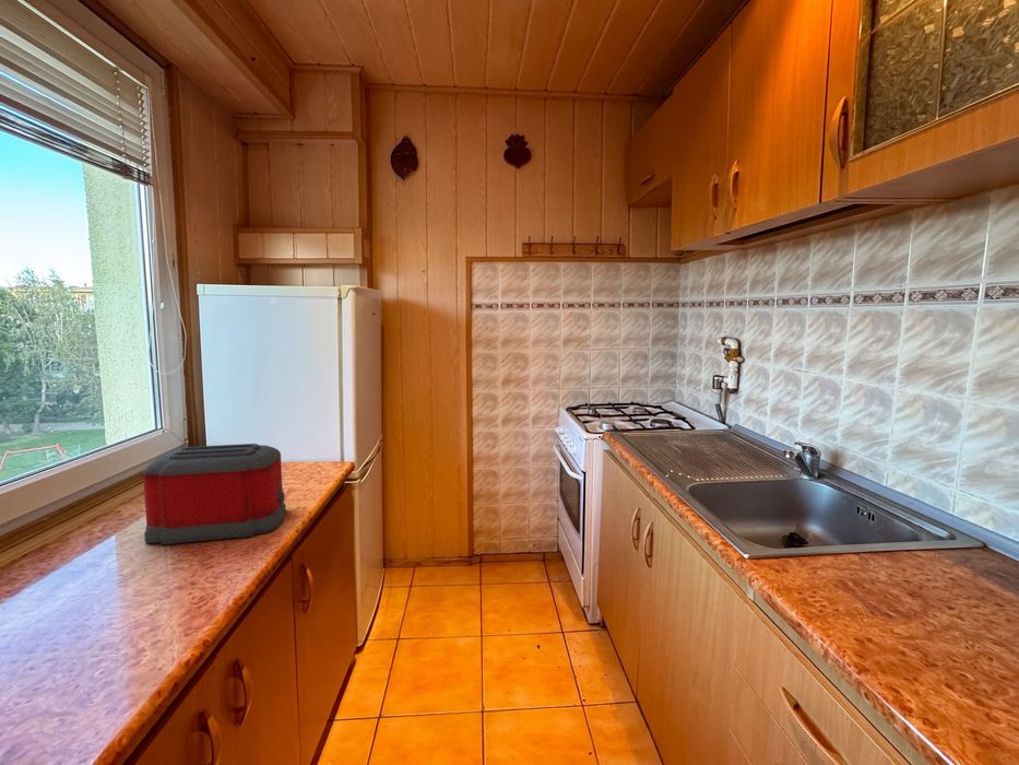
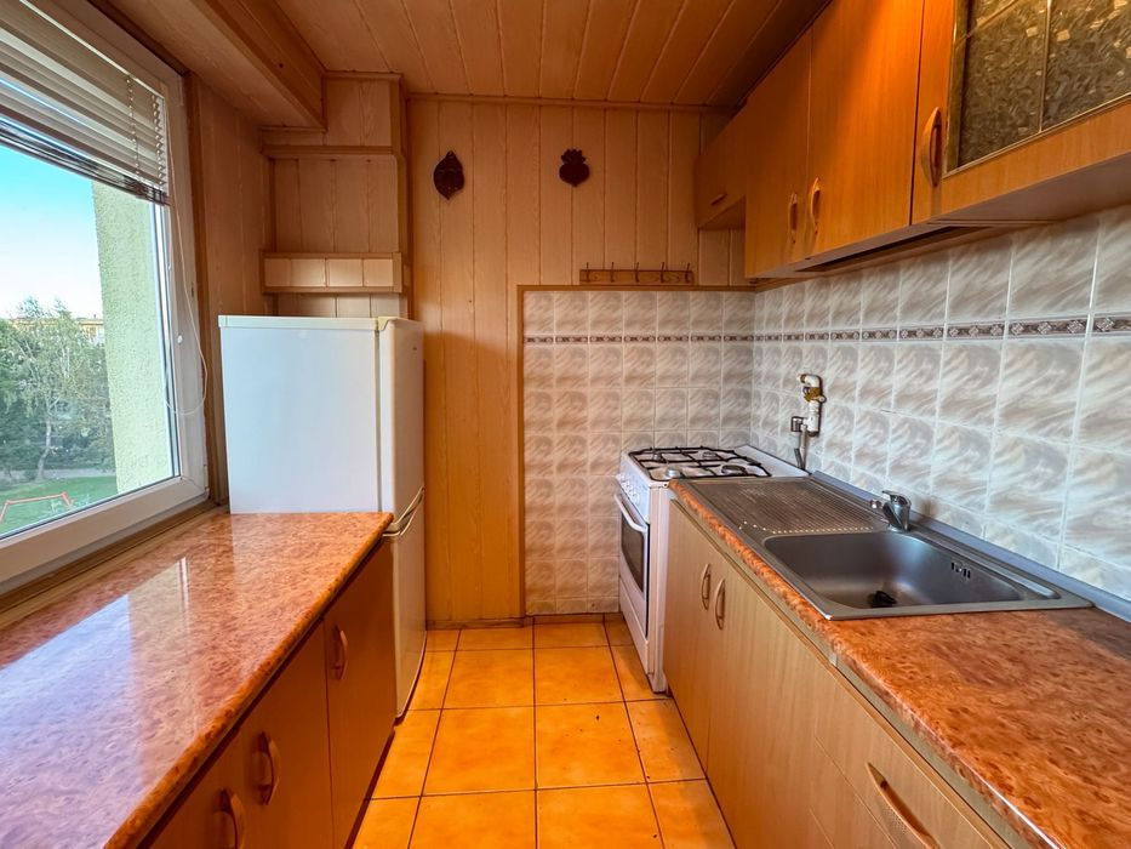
- toaster (215, 487)
